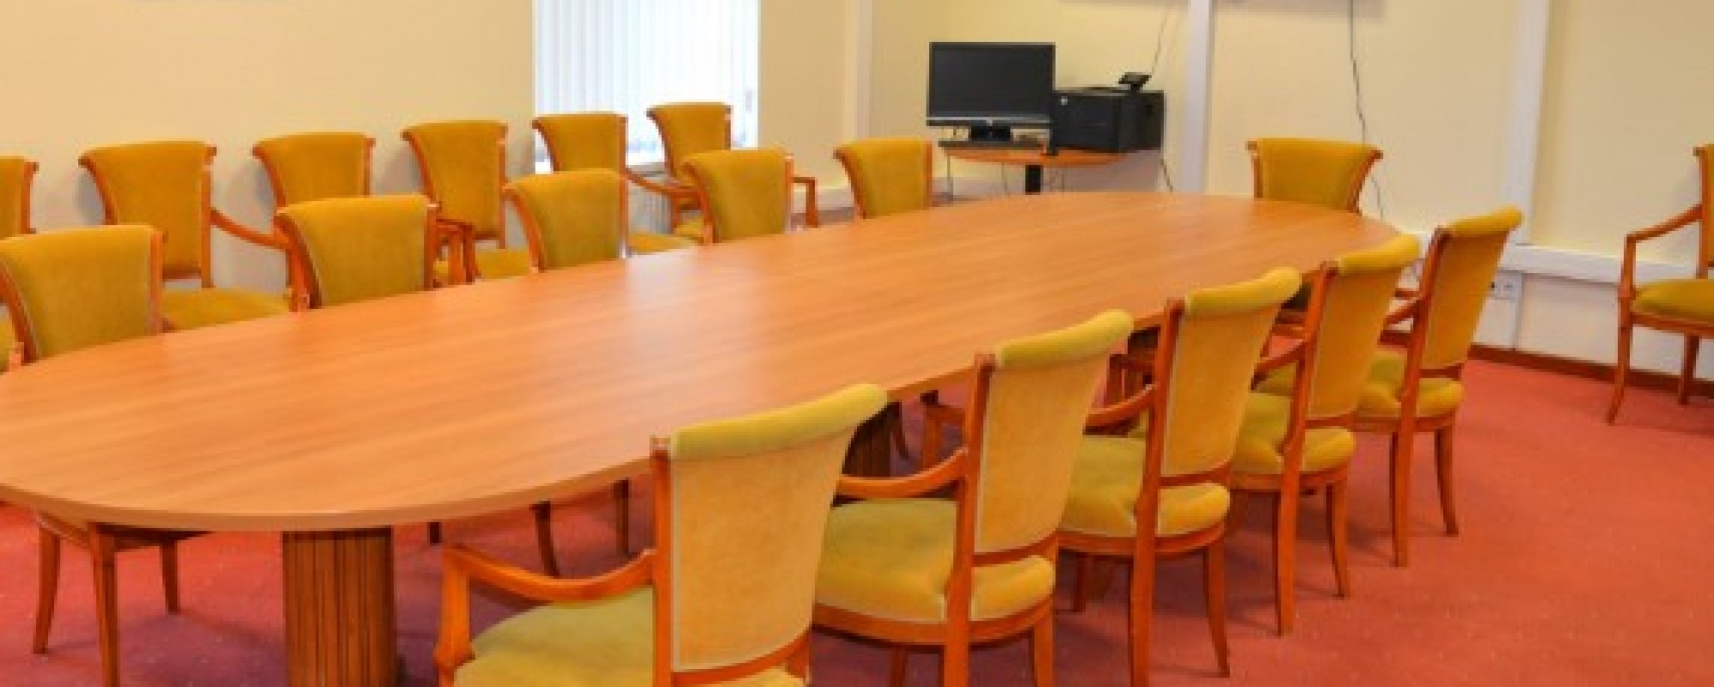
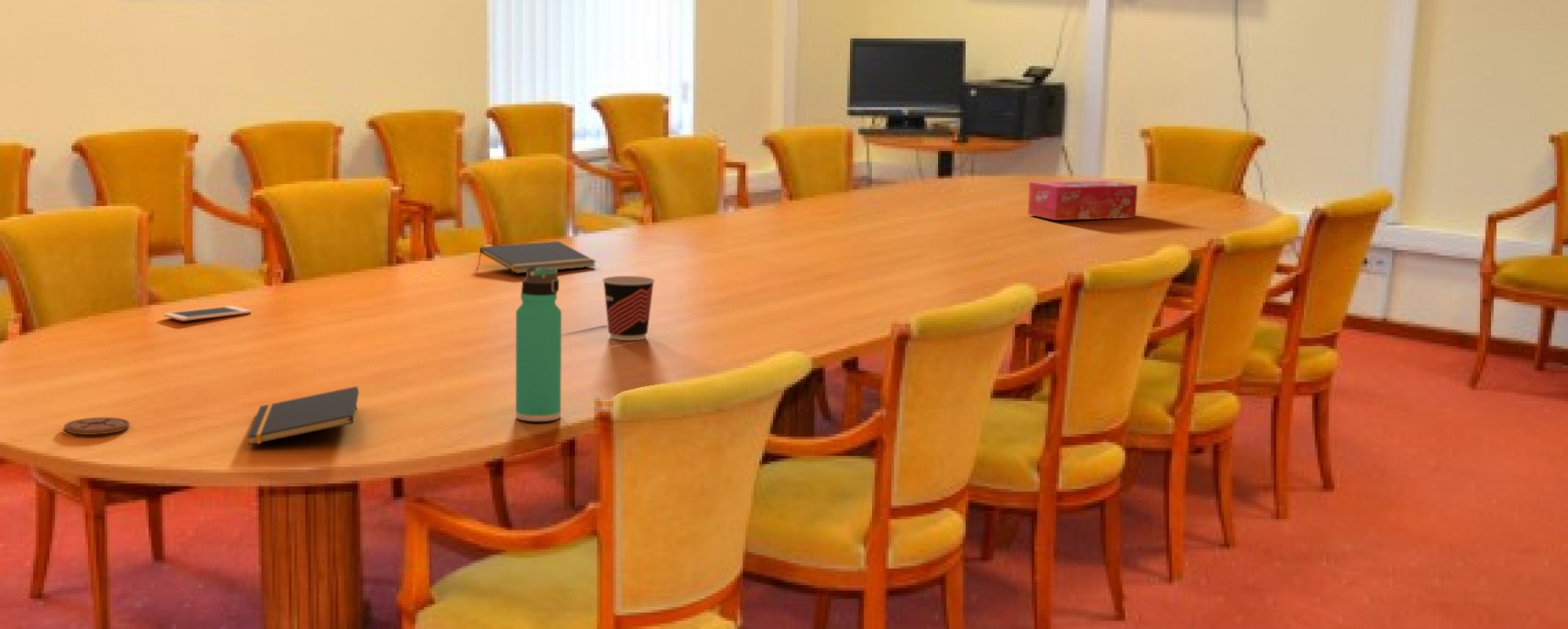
+ coaster (97, 425)
+ notepad (305, 414)
+ thermos bottle (538, 343)
+ cup (628, 308)
+ notepad (538, 256)
+ cell phone (208, 313)
+ tissue box (1082, 200)
